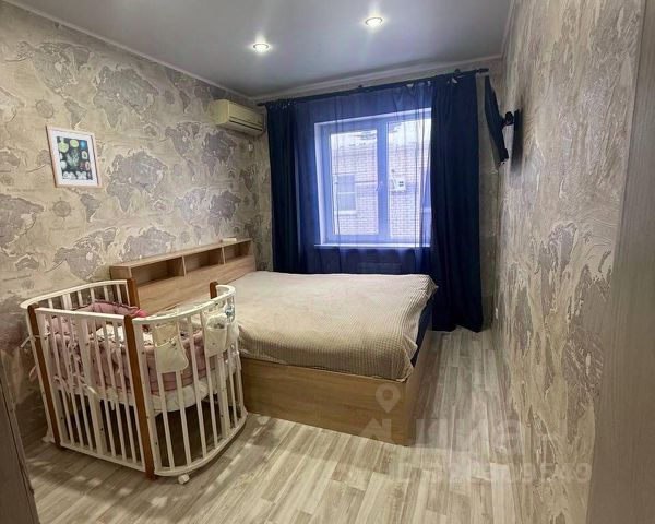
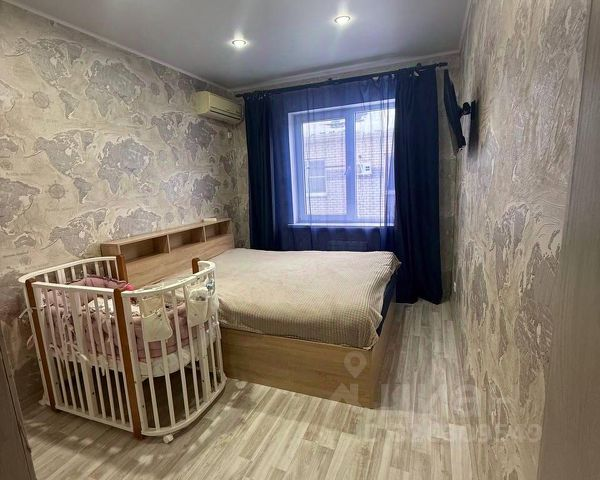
- wall art (75, 158)
